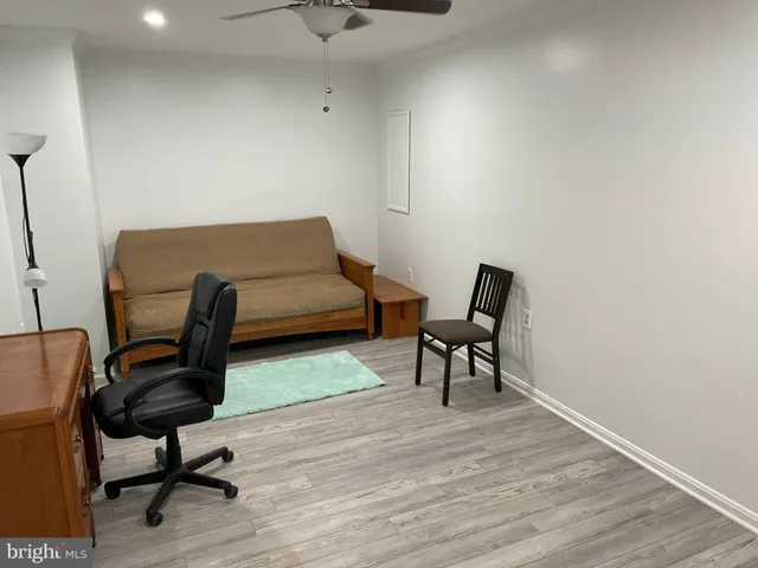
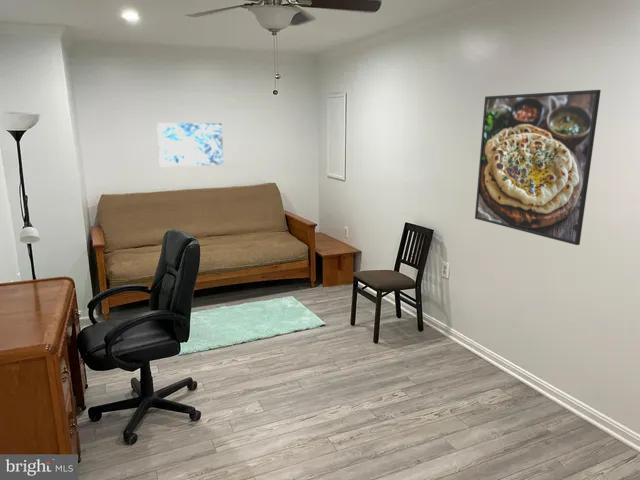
+ wall art (191, 144)
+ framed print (528, 164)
